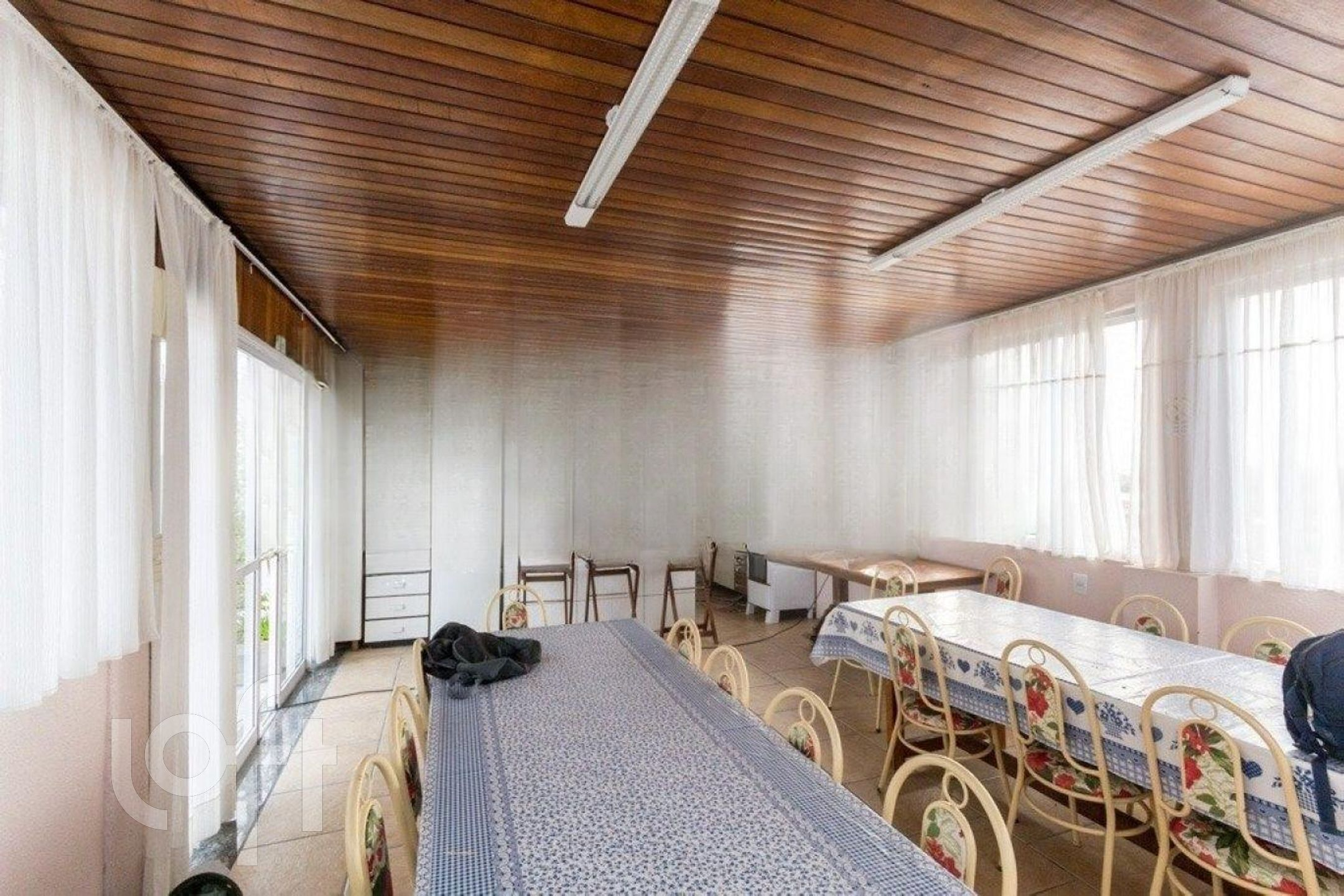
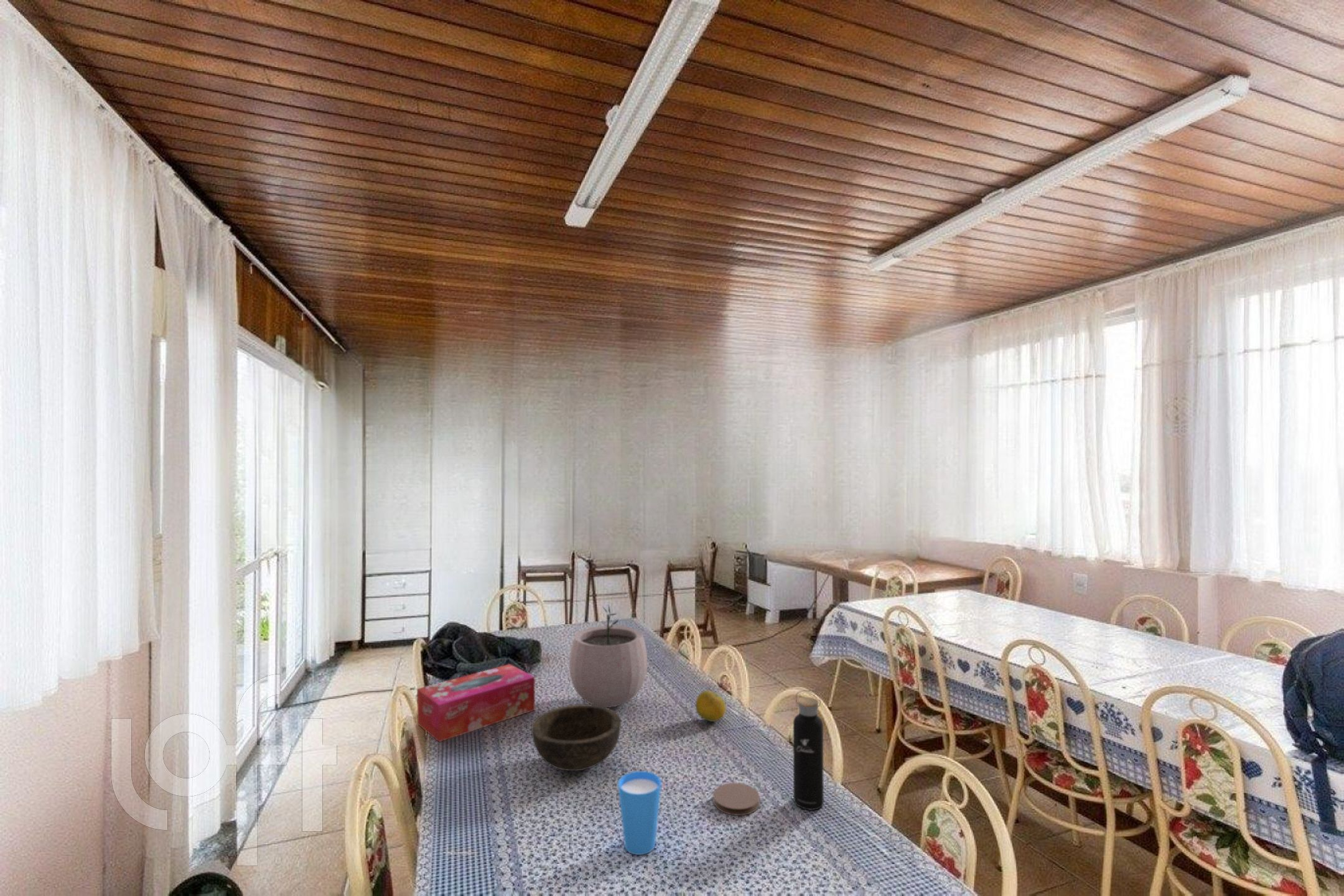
+ cup (640, 813)
+ tissue box (477, 699)
+ coaster (736, 798)
+ fruit (711, 706)
+ plant pot (609, 653)
+ water bottle (808, 746)
+ bowl (577, 743)
